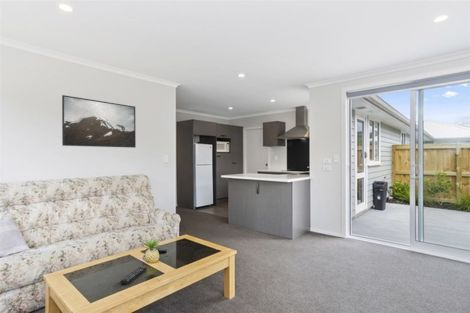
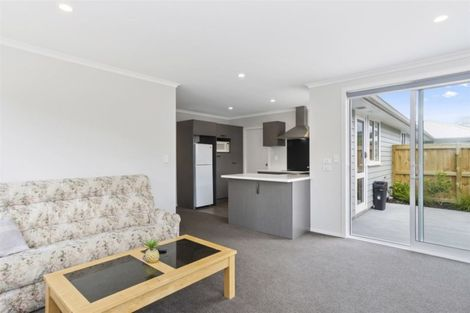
- remote control (134, 275)
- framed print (102, 124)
